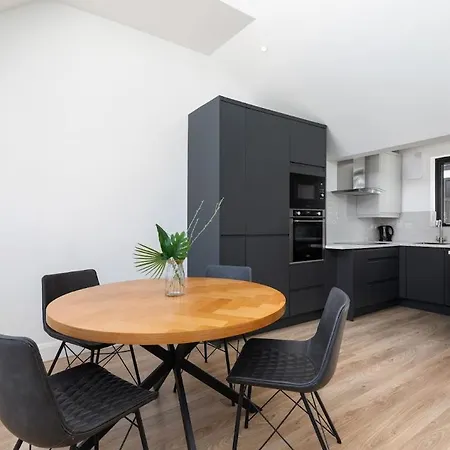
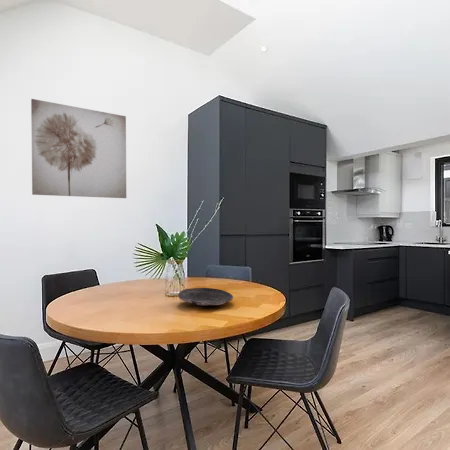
+ bowl (205, 298)
+ wall art (82, 152)
